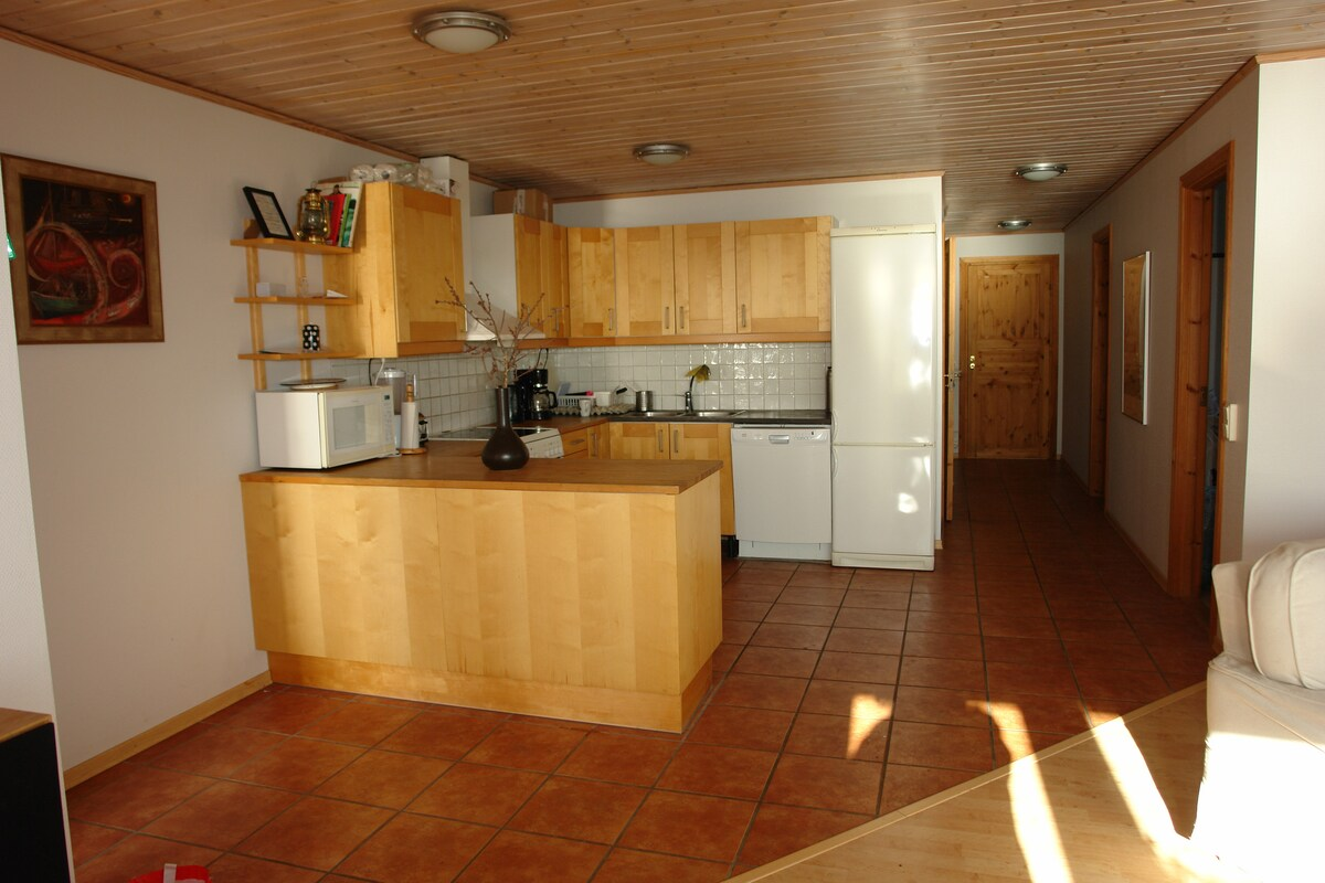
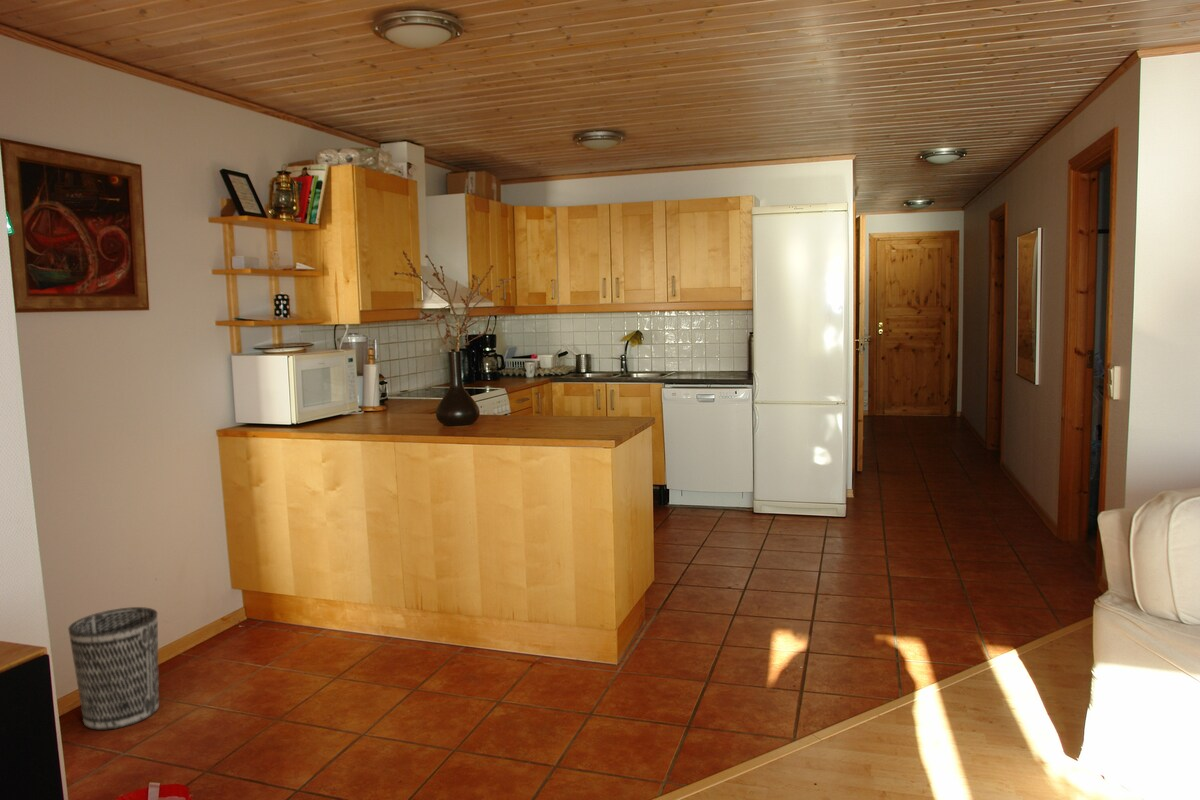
+ wastebasket (118, 667)
